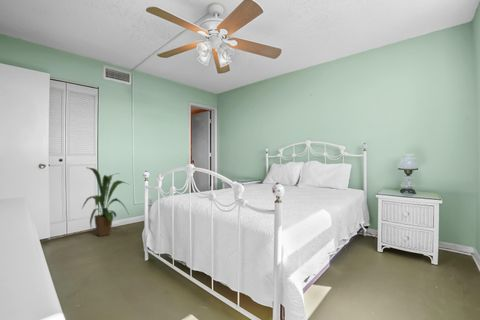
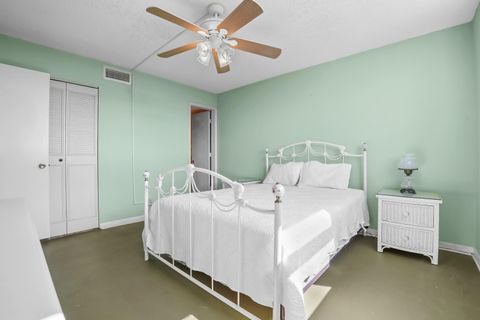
- house plant (111, 200)
